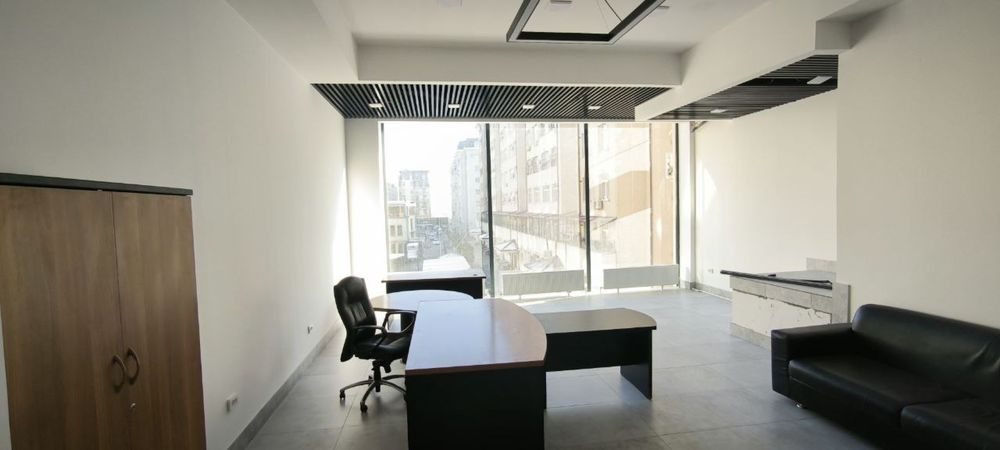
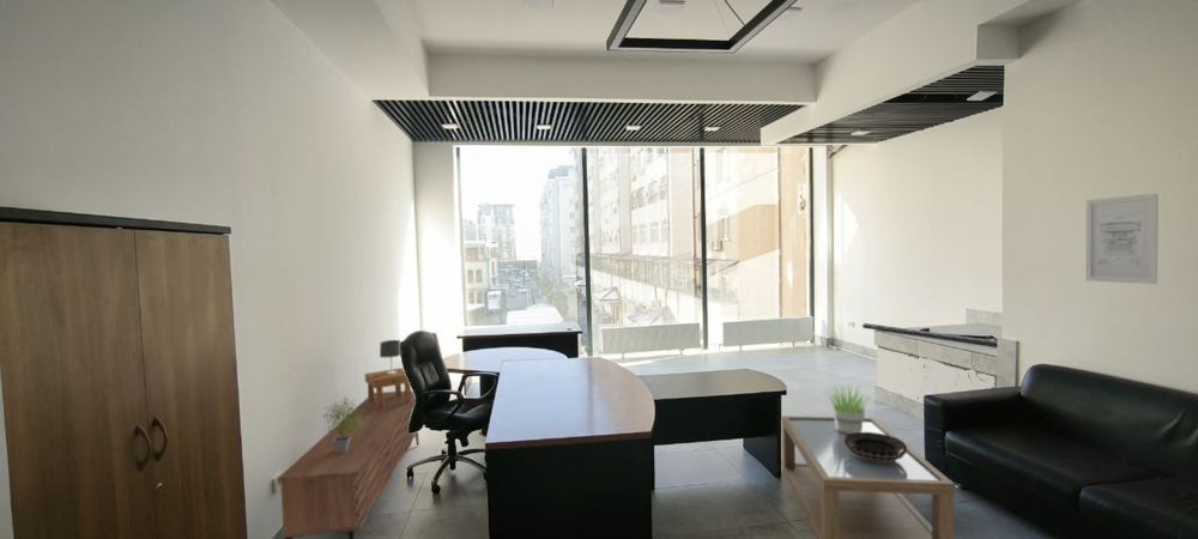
+ coffee table (853, 476)
+ potted plant (848, 407)
+ table lamp (388, 371)
+ wall art (1119, 240)
+ decorative bowl (875, 447)
+ potted plant (344, 420)
+ sideboard (368, 456)
